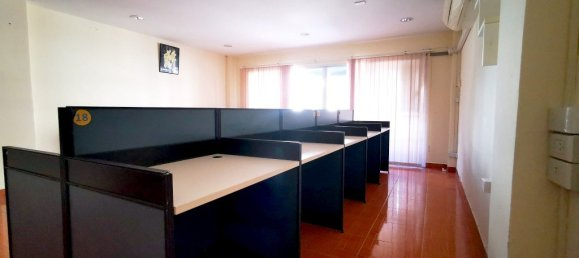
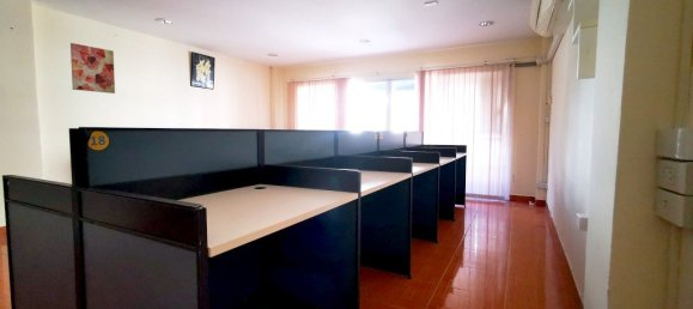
+ wall art (93, 69)
